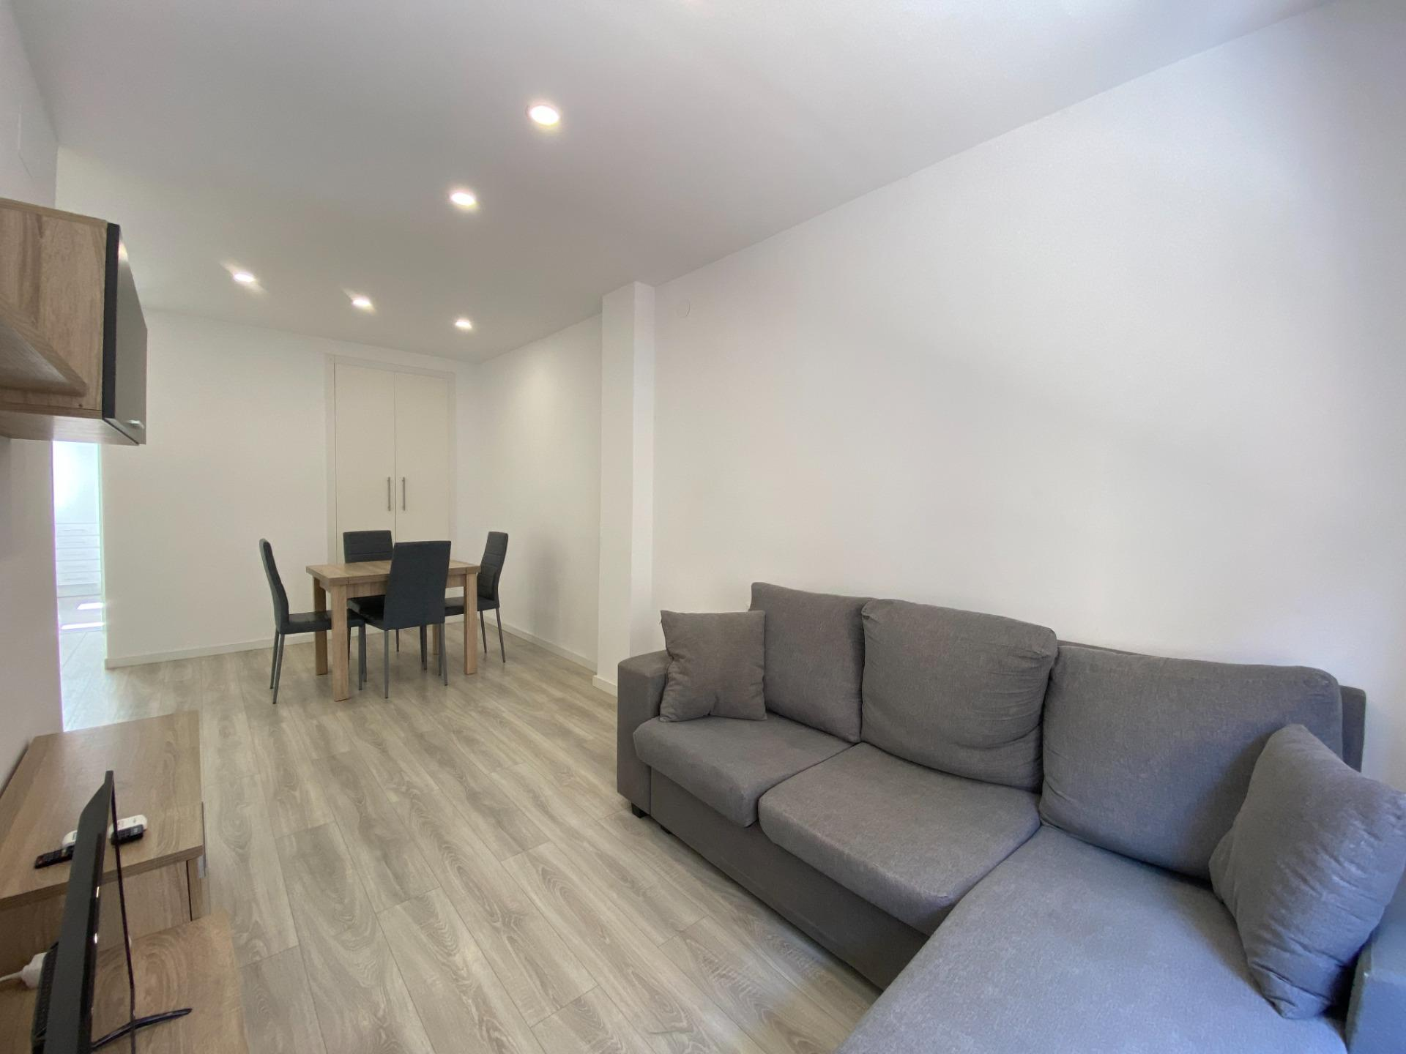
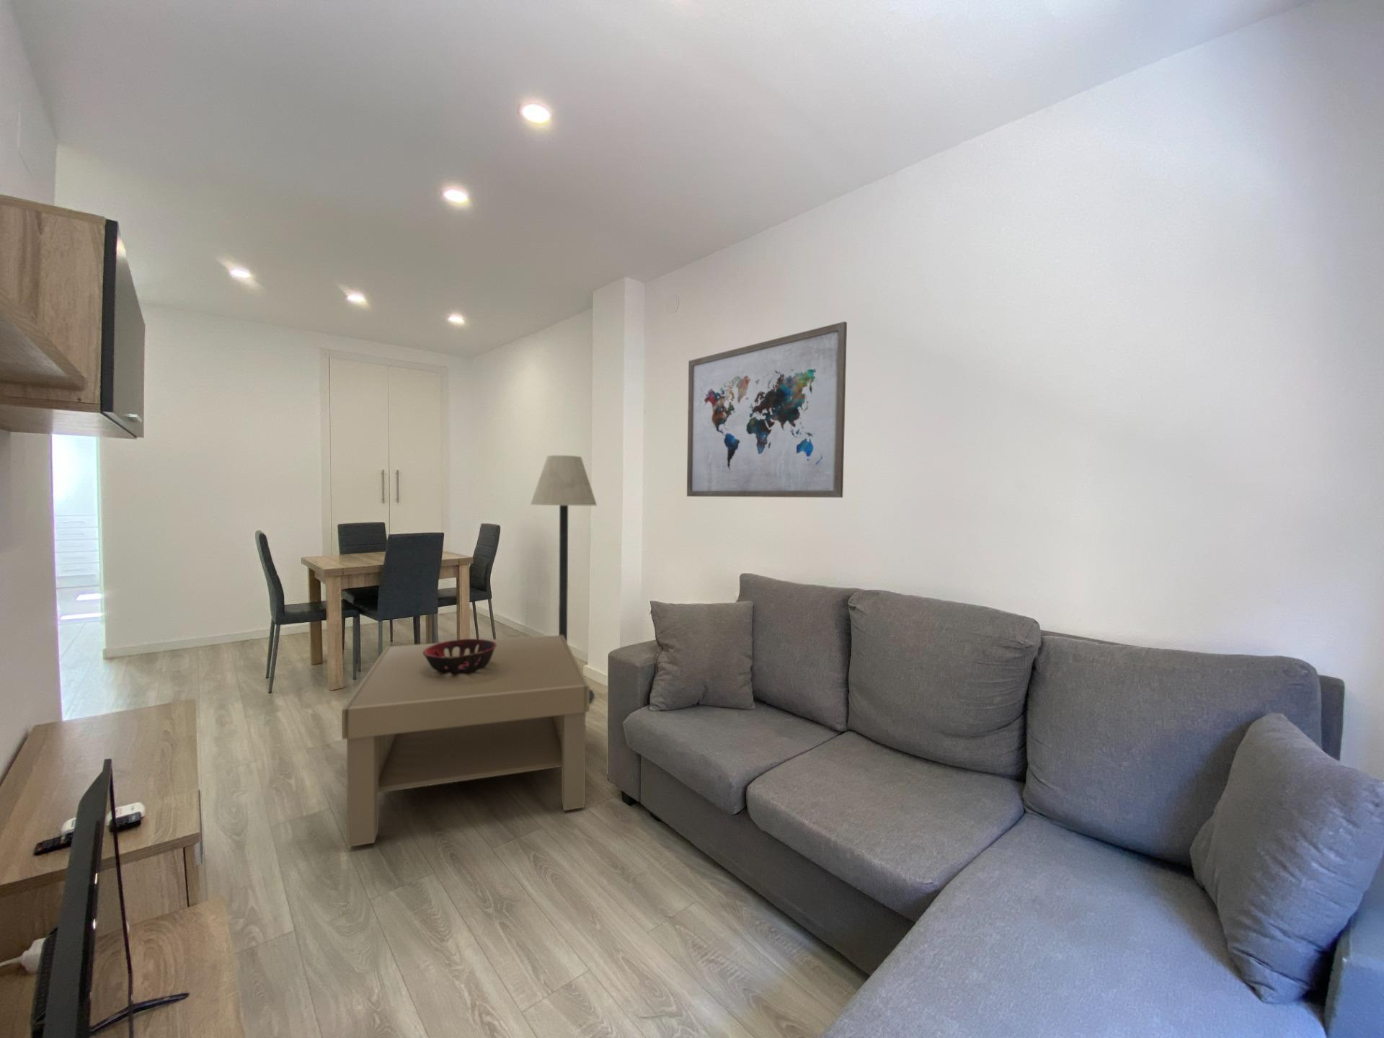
+ wall art (756, 420)
+ decorative bowl (460, 656)
+ floor lamp (563, 578)
+ coffee table (476, 720)
